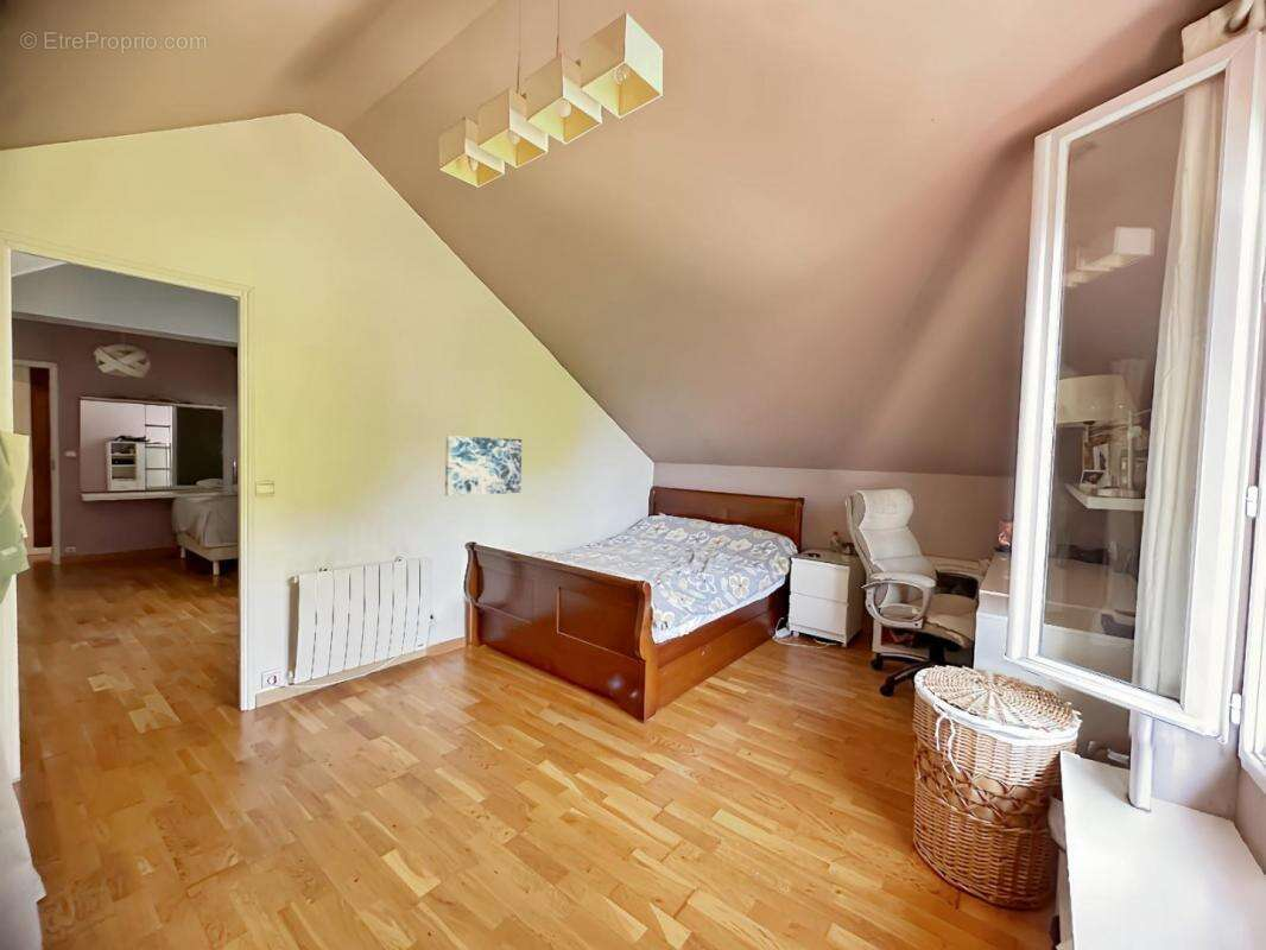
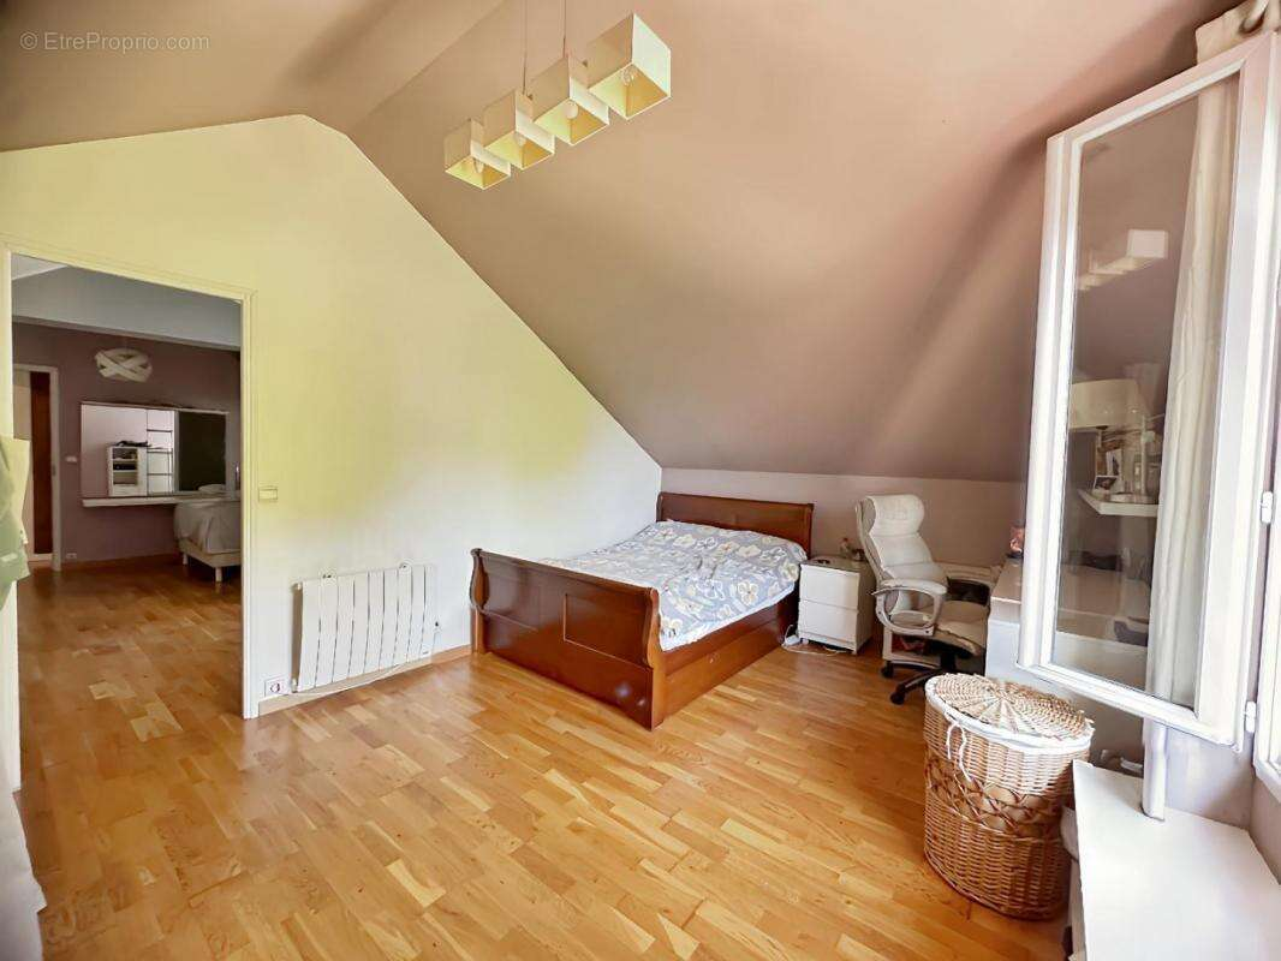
- wall art (485, 466)
